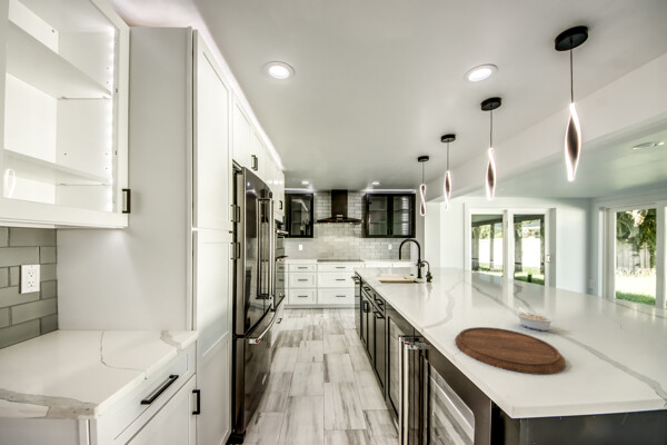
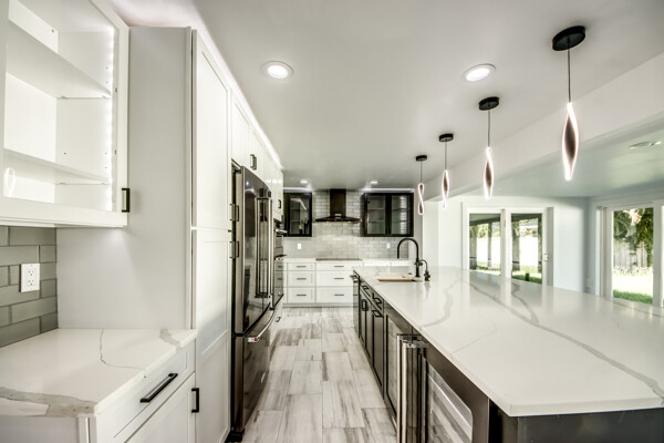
- legume (532, 319)
- cutting board (505, 346)
